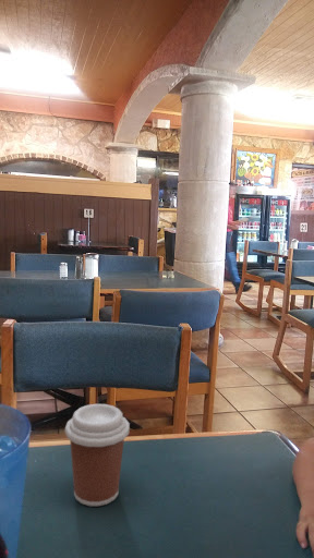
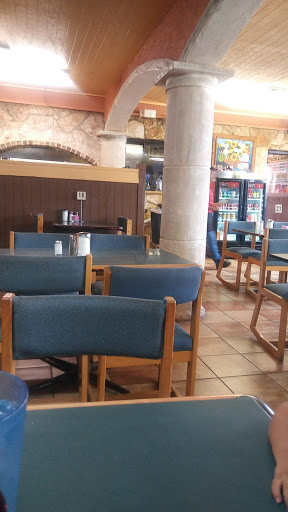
- coffee cup (97, 453)
